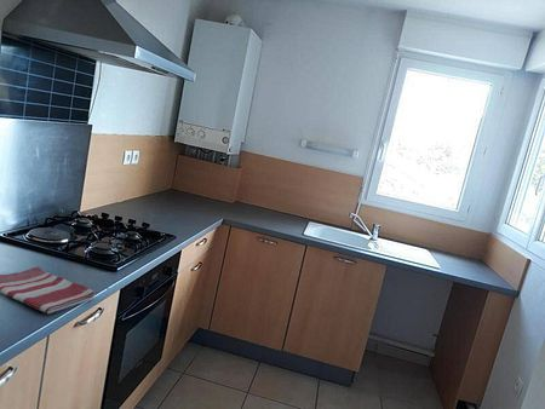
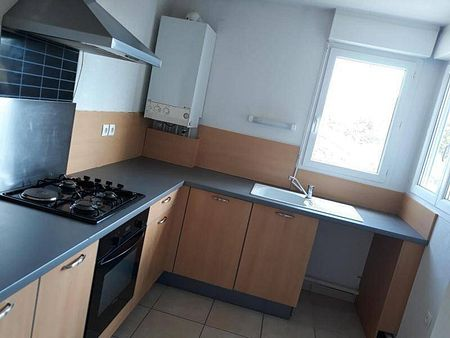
- dish towel (41, 288)
